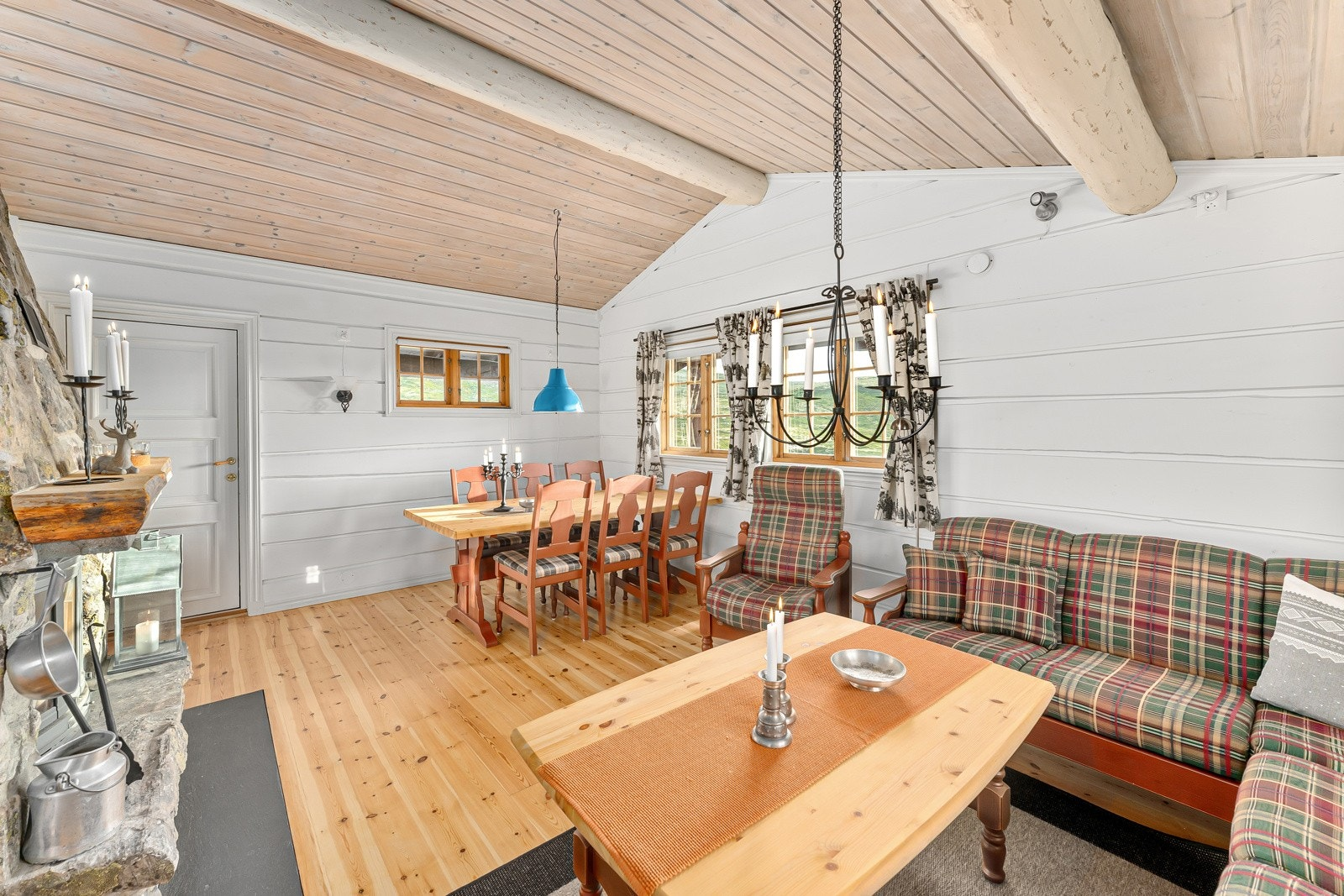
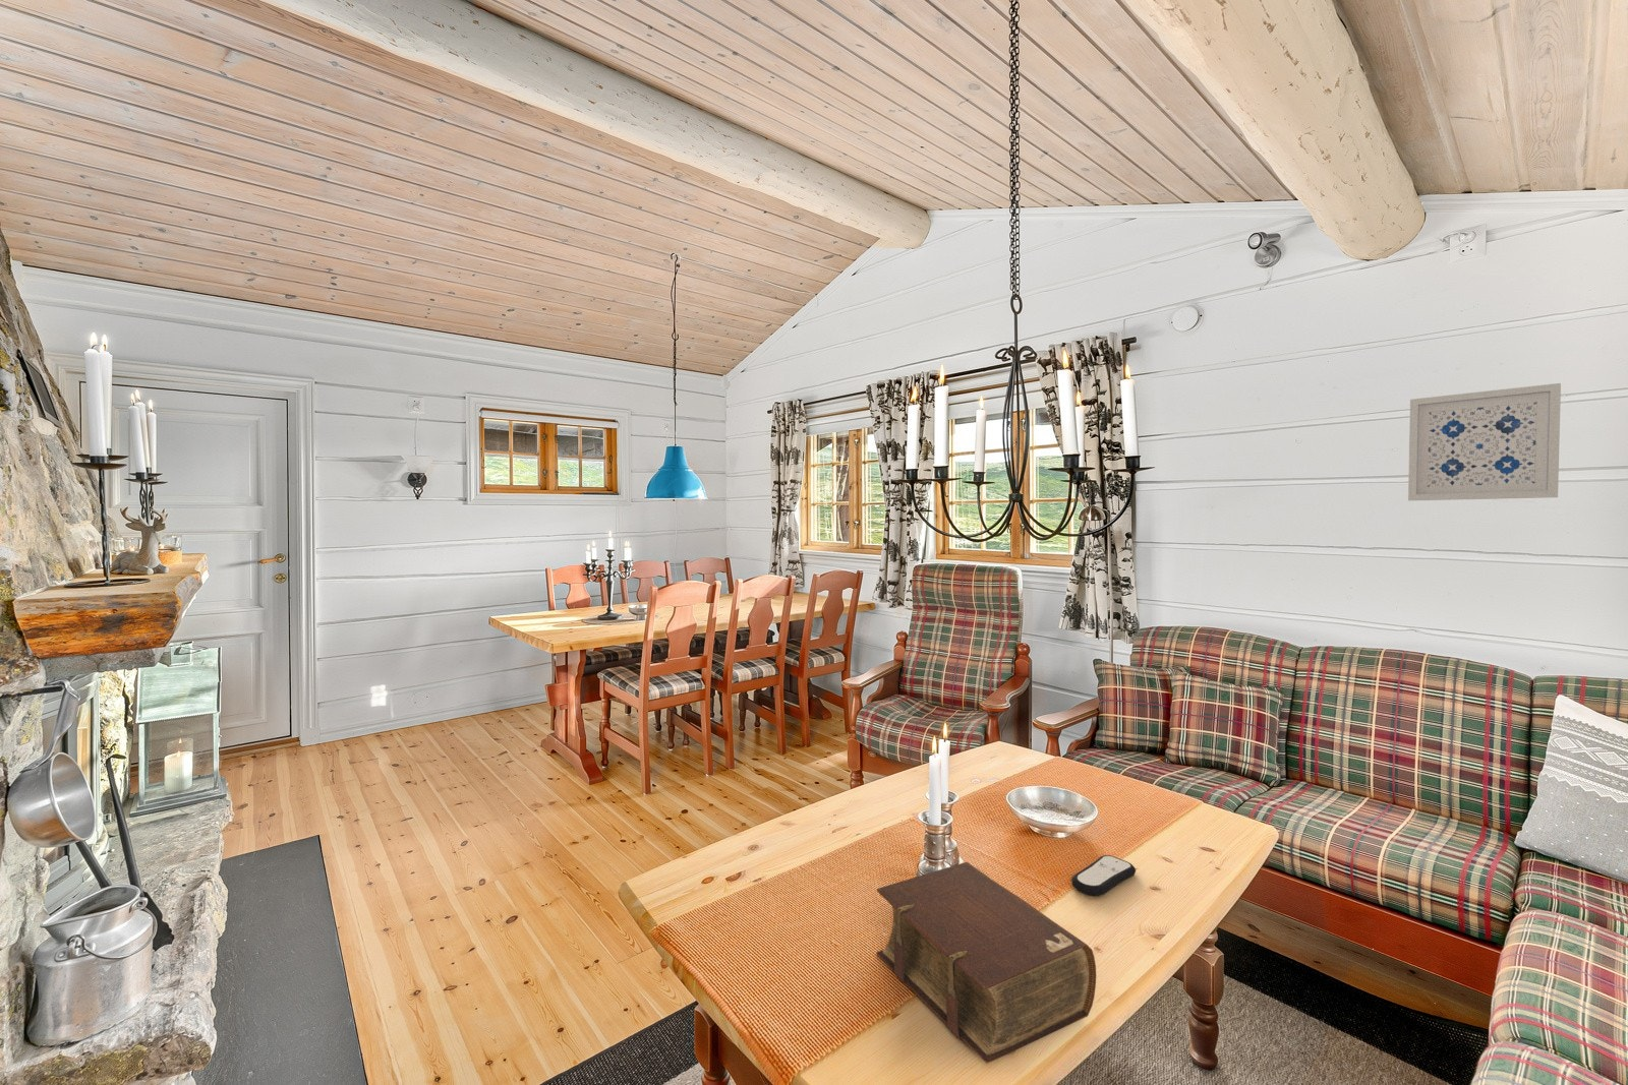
+ remote control (1102, 874)
+ wall art (1479, 446)
+ bible (978, 946)
